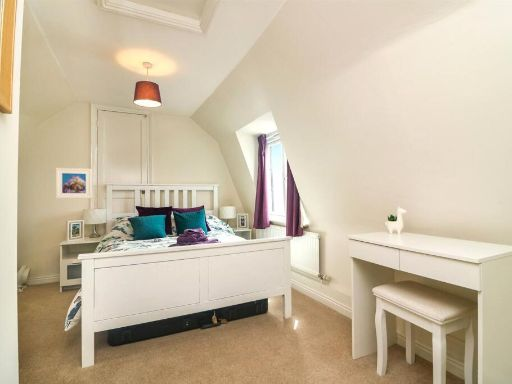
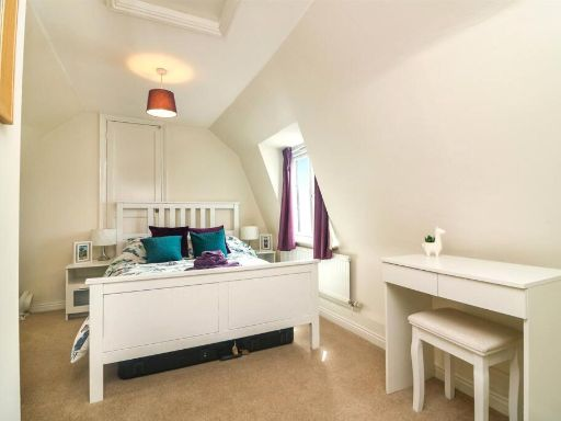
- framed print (74, 183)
